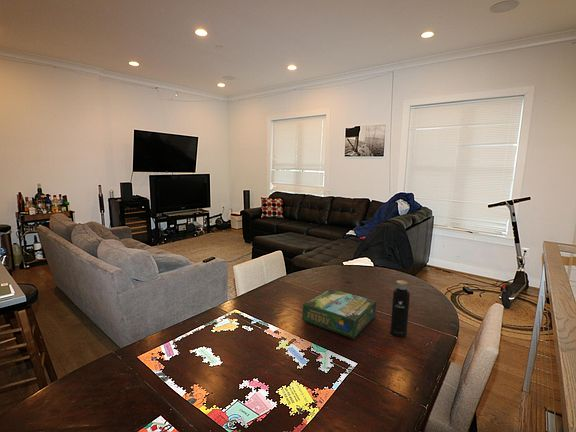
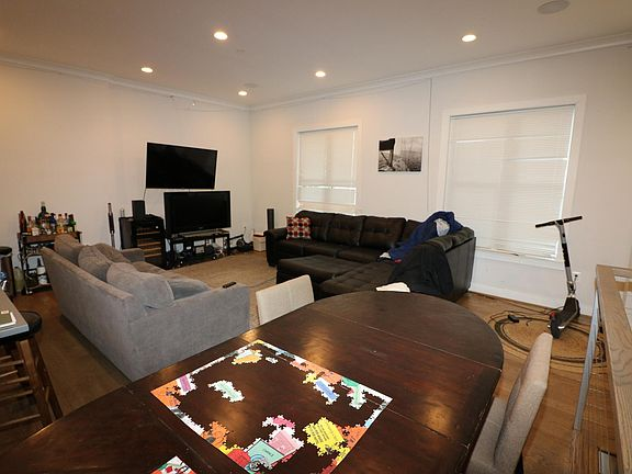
- water bottle (400, 305)
- board game (339, 310)
